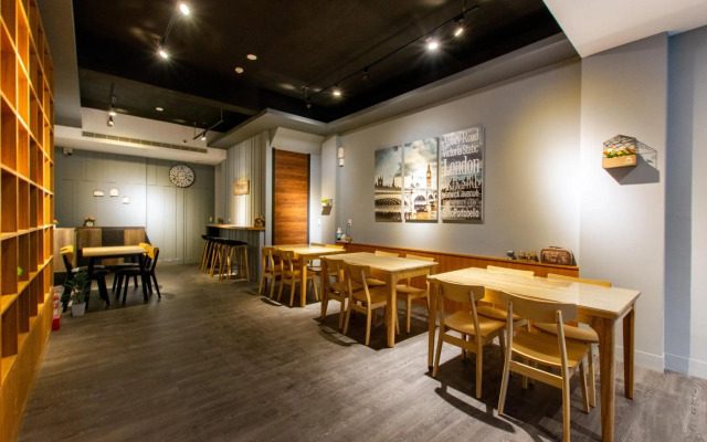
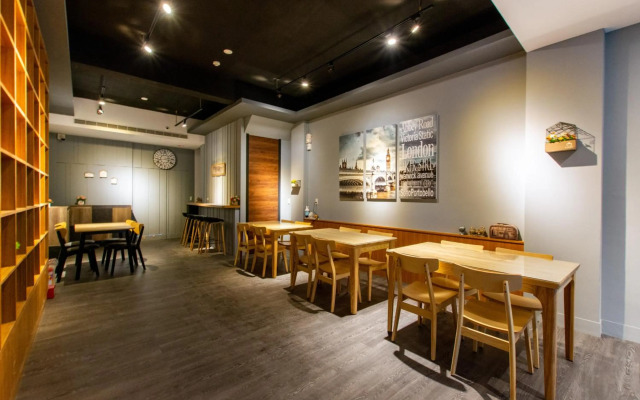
- indoor plant (80, 293)
